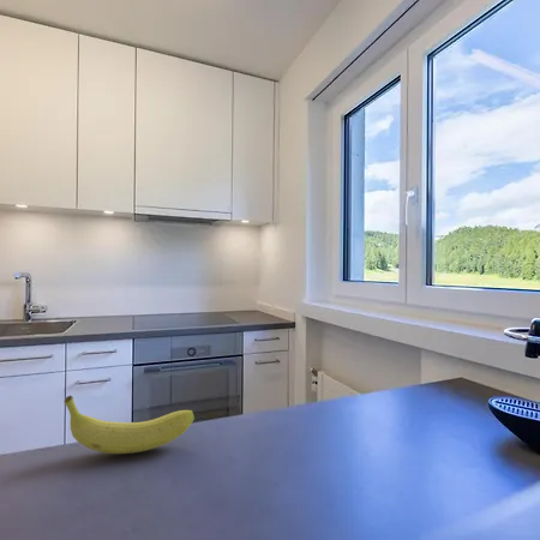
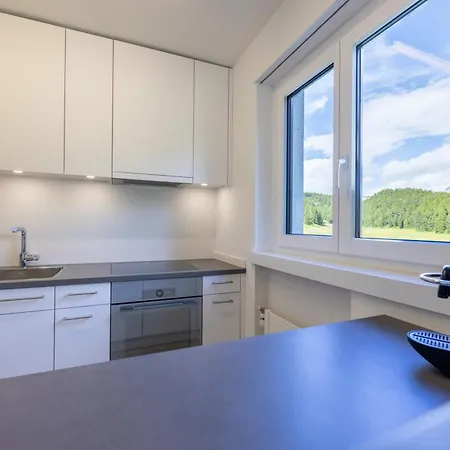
- fruit (132, 422)
